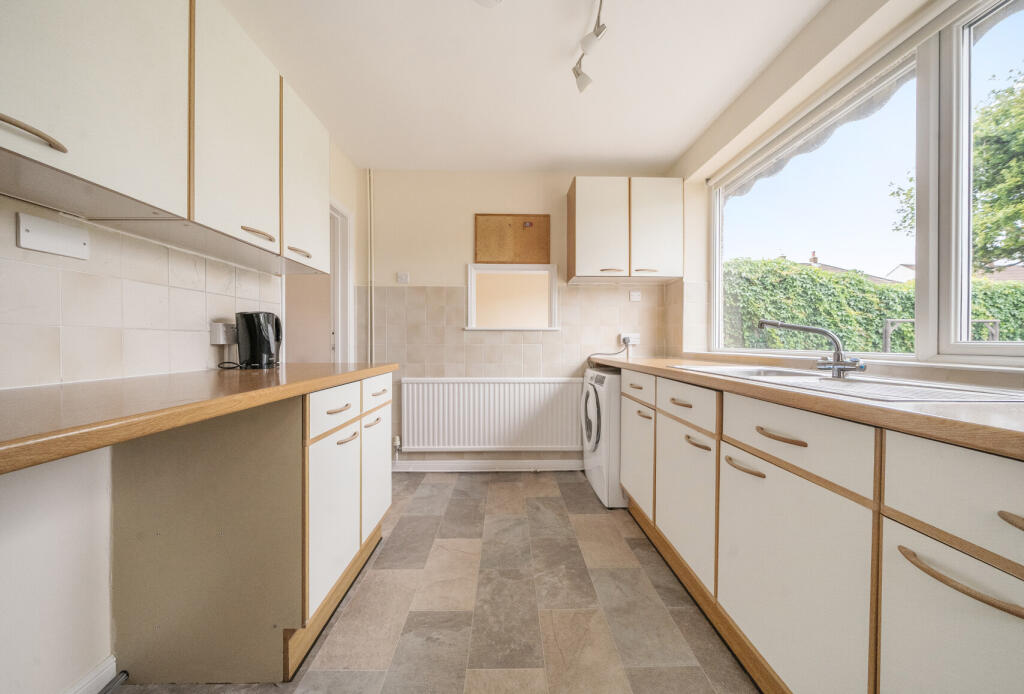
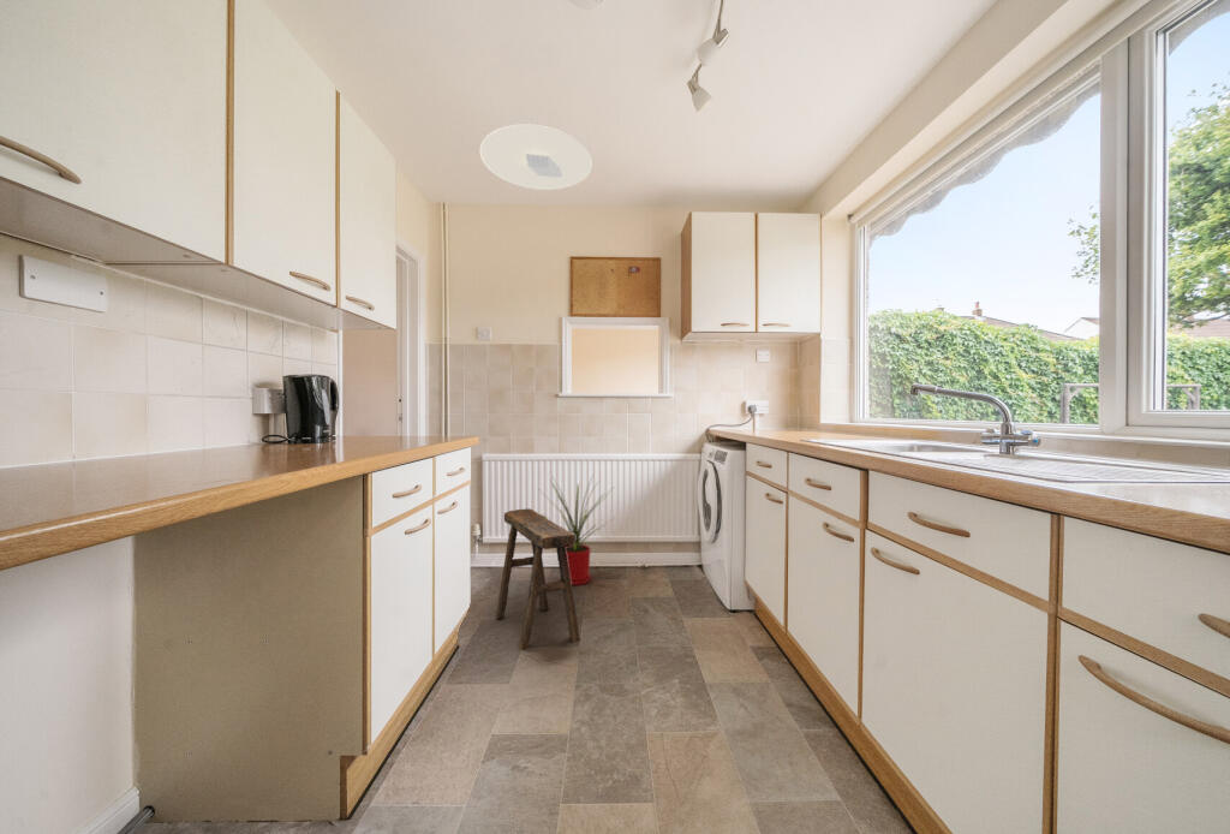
+ ceiling light (537, 155)
+ stool (536, 573)
+ house plant (577, 528)
